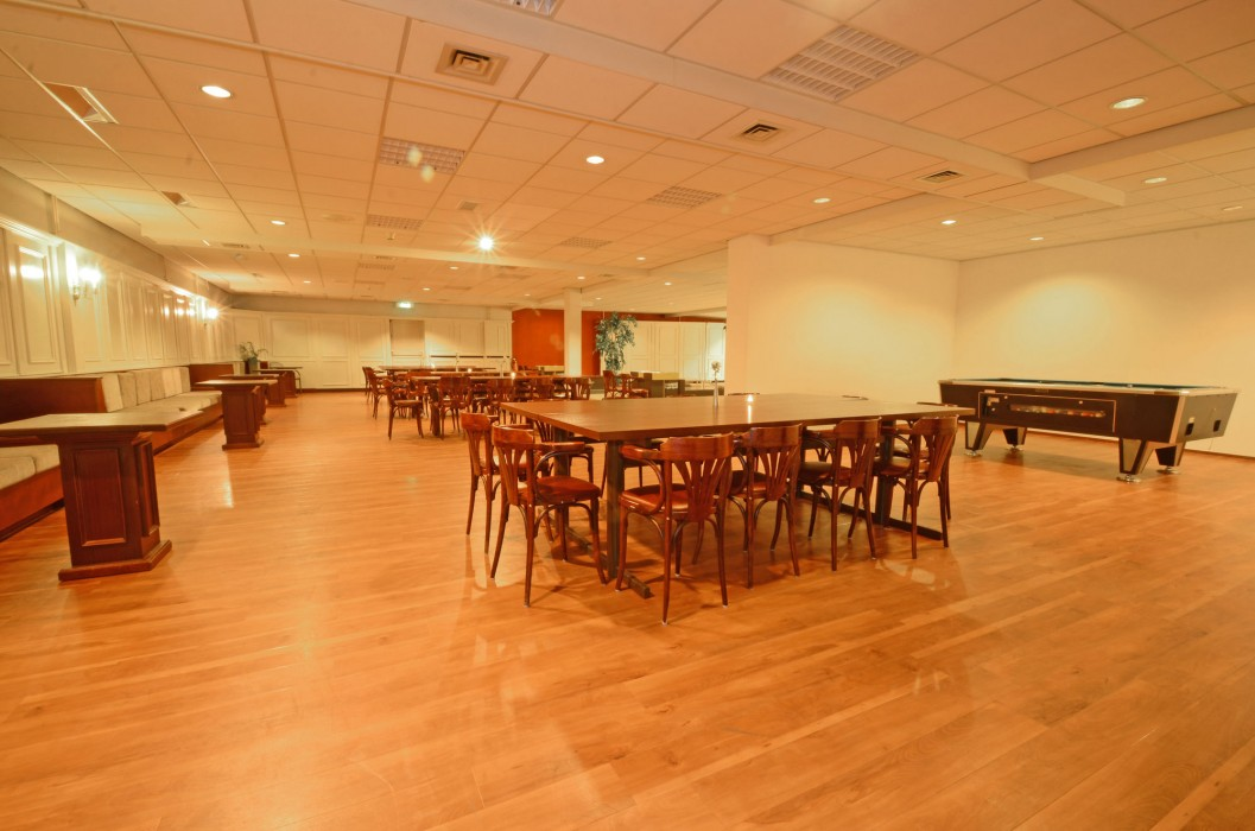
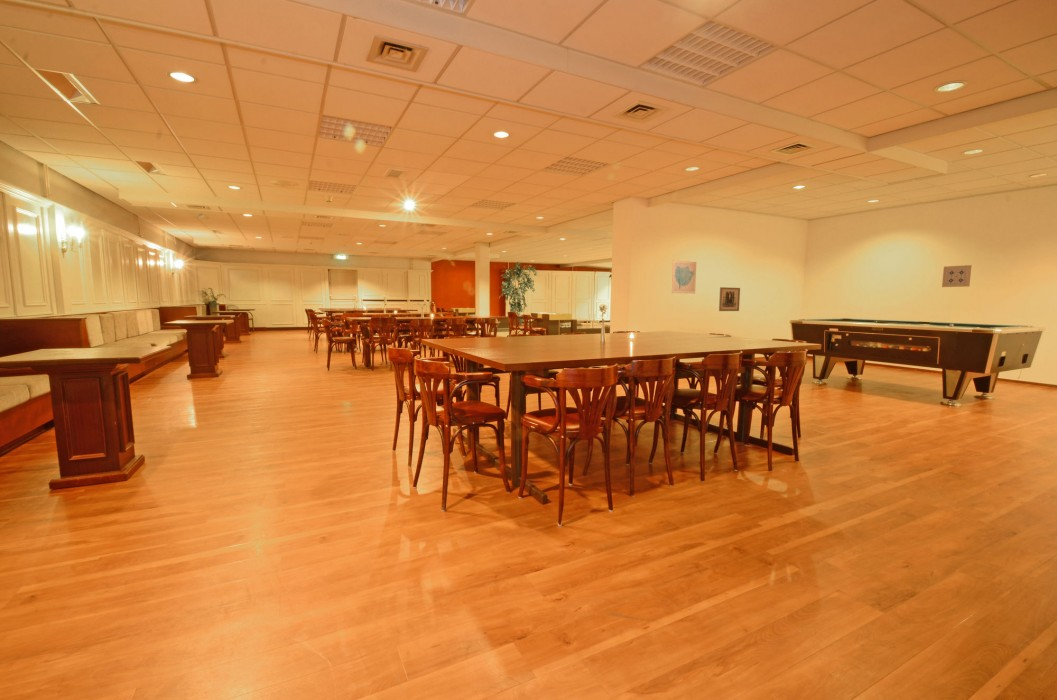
+ wall art (684, 277)
+ wall art (729, 299)
+ wall art (956, 276)
